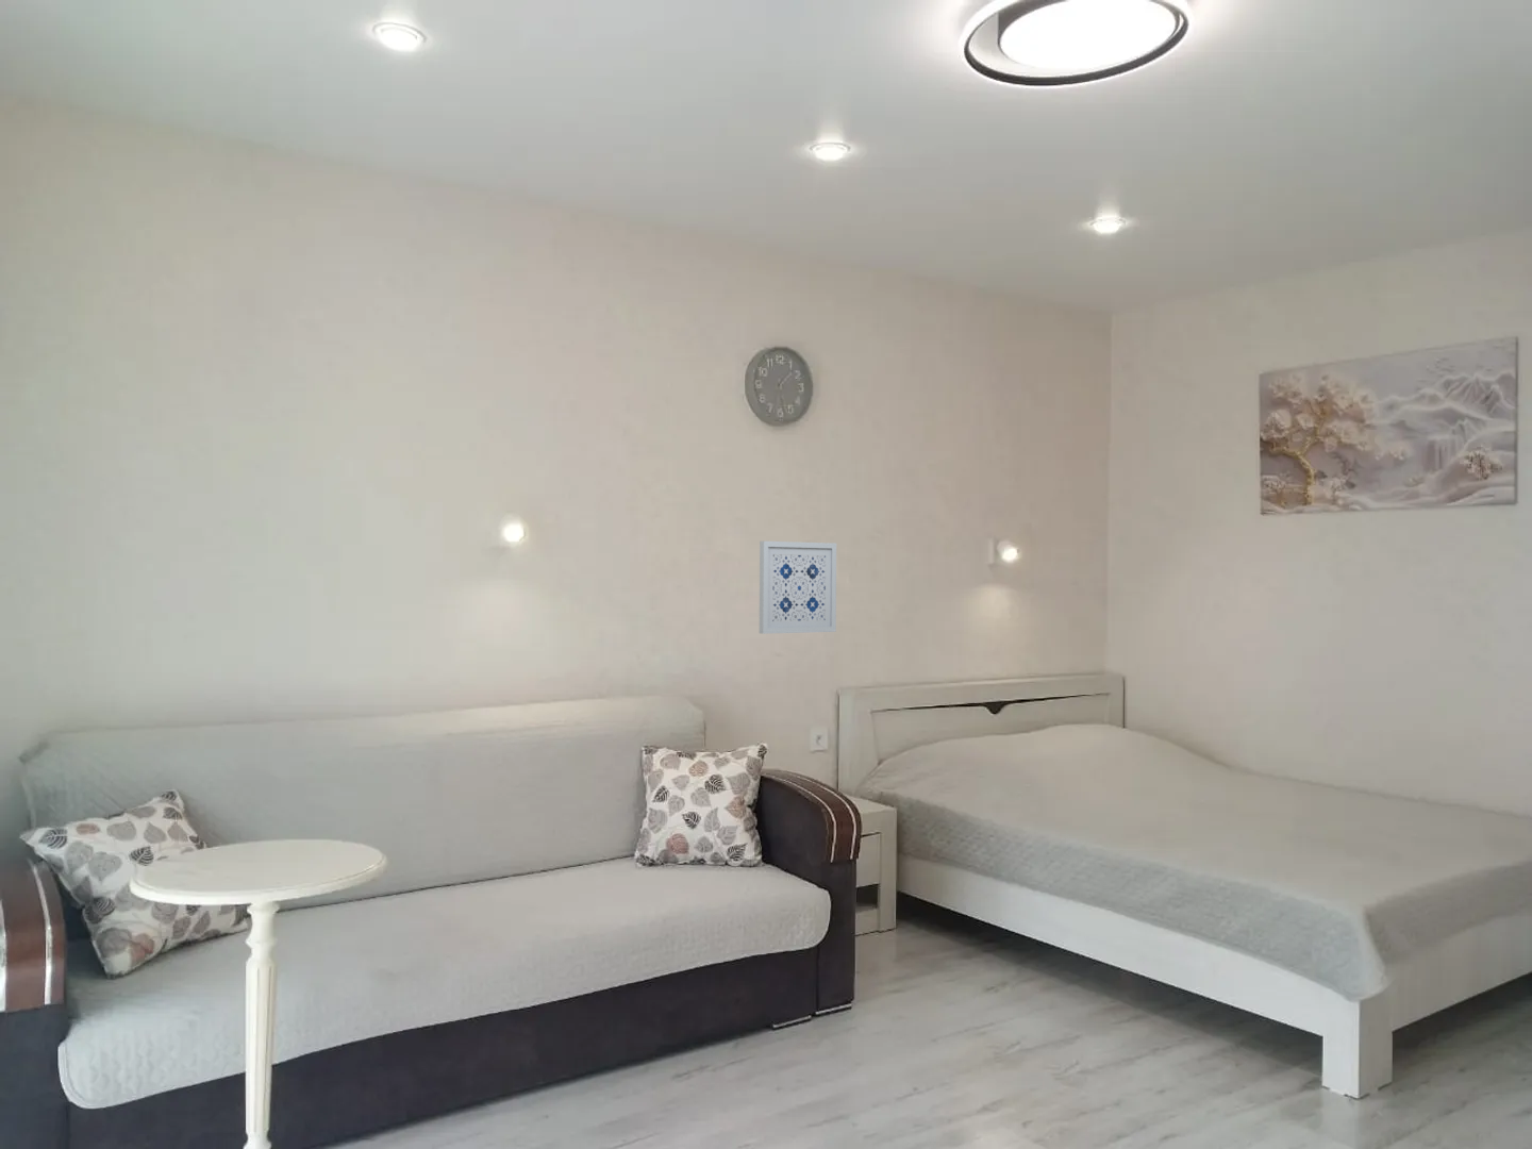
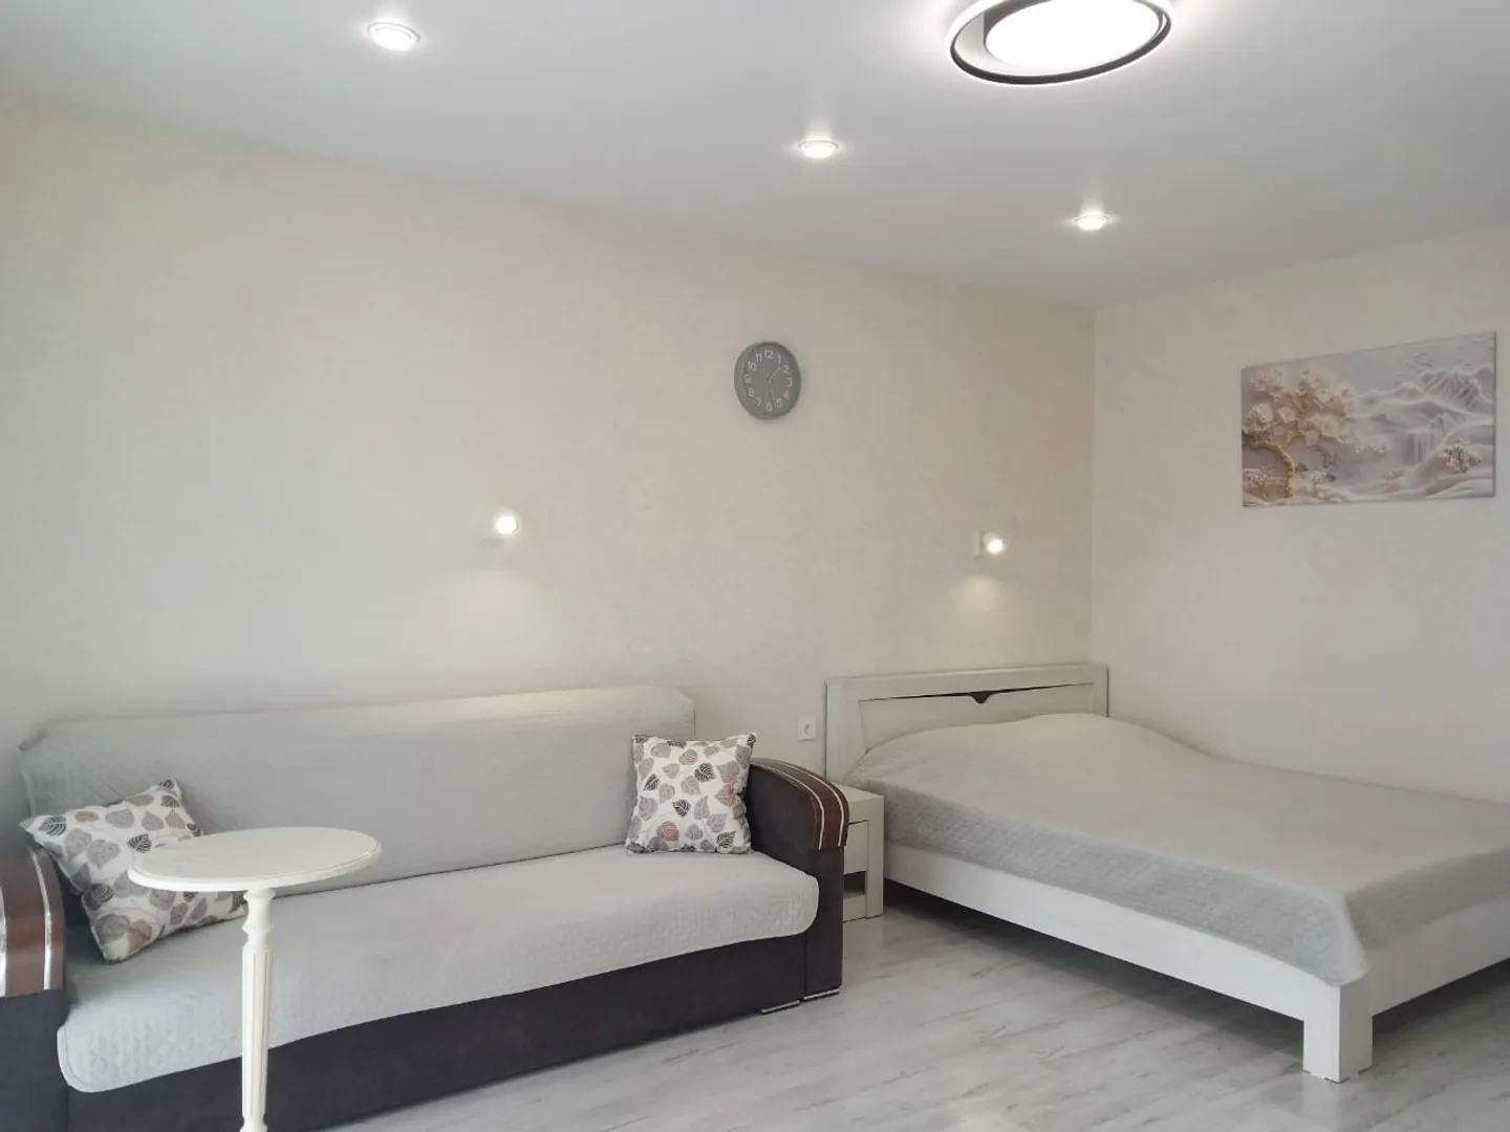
- wall art (797, 588)
